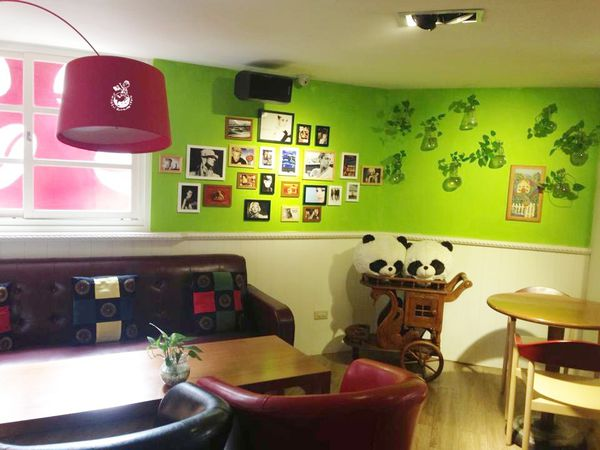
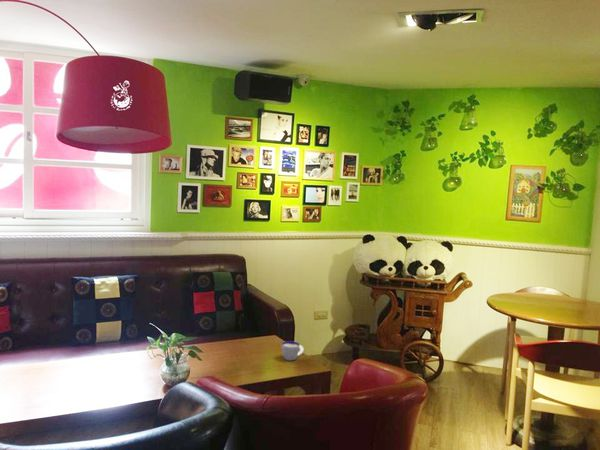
+ cup (292, 350)
